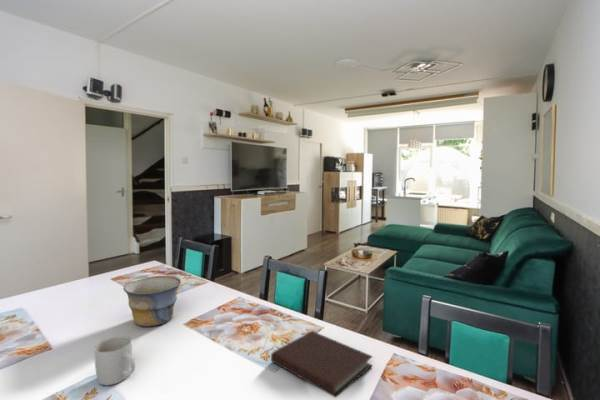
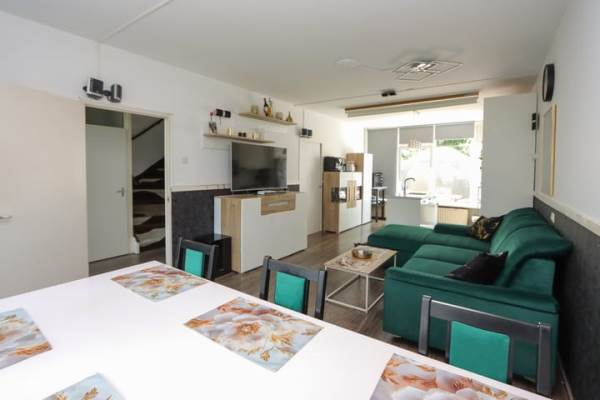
- bowl (153, 301)
- notebook (321, 359)
- mug (118, 362)
